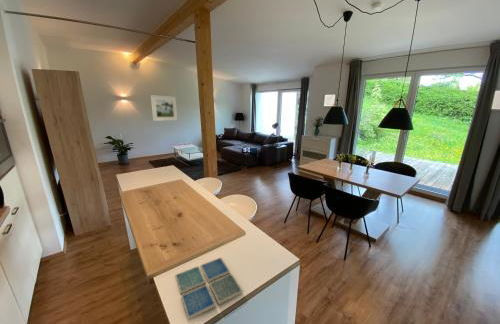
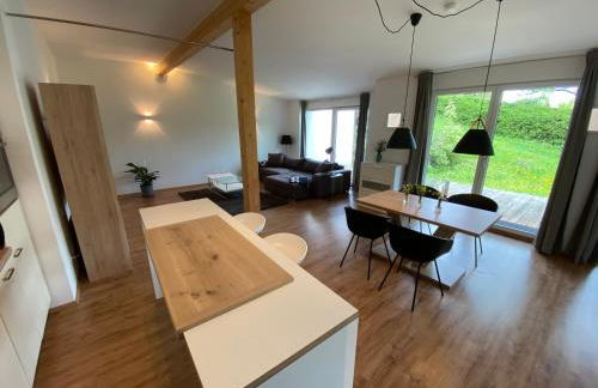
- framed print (164, 108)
- drink coaster (205, 283)
